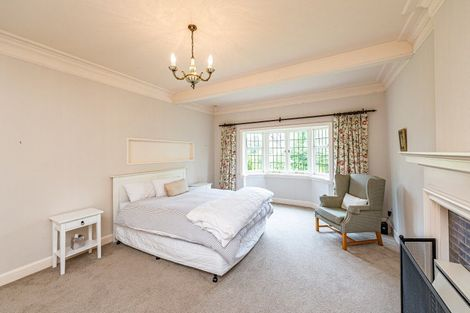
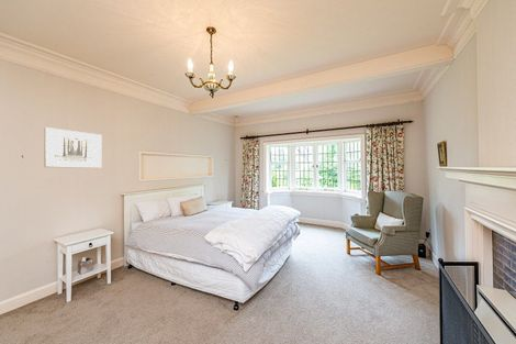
+ wall art (75, 149)
